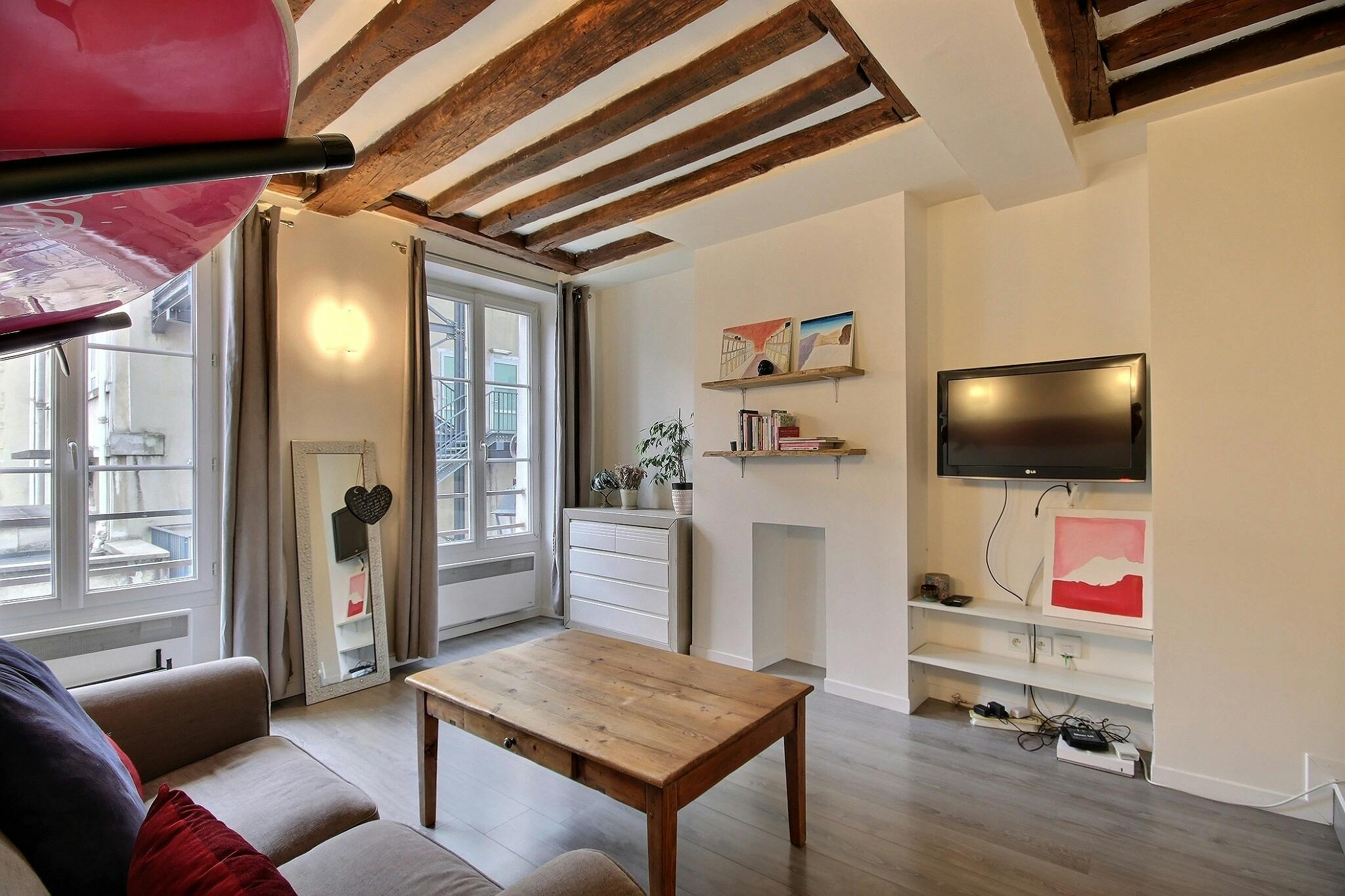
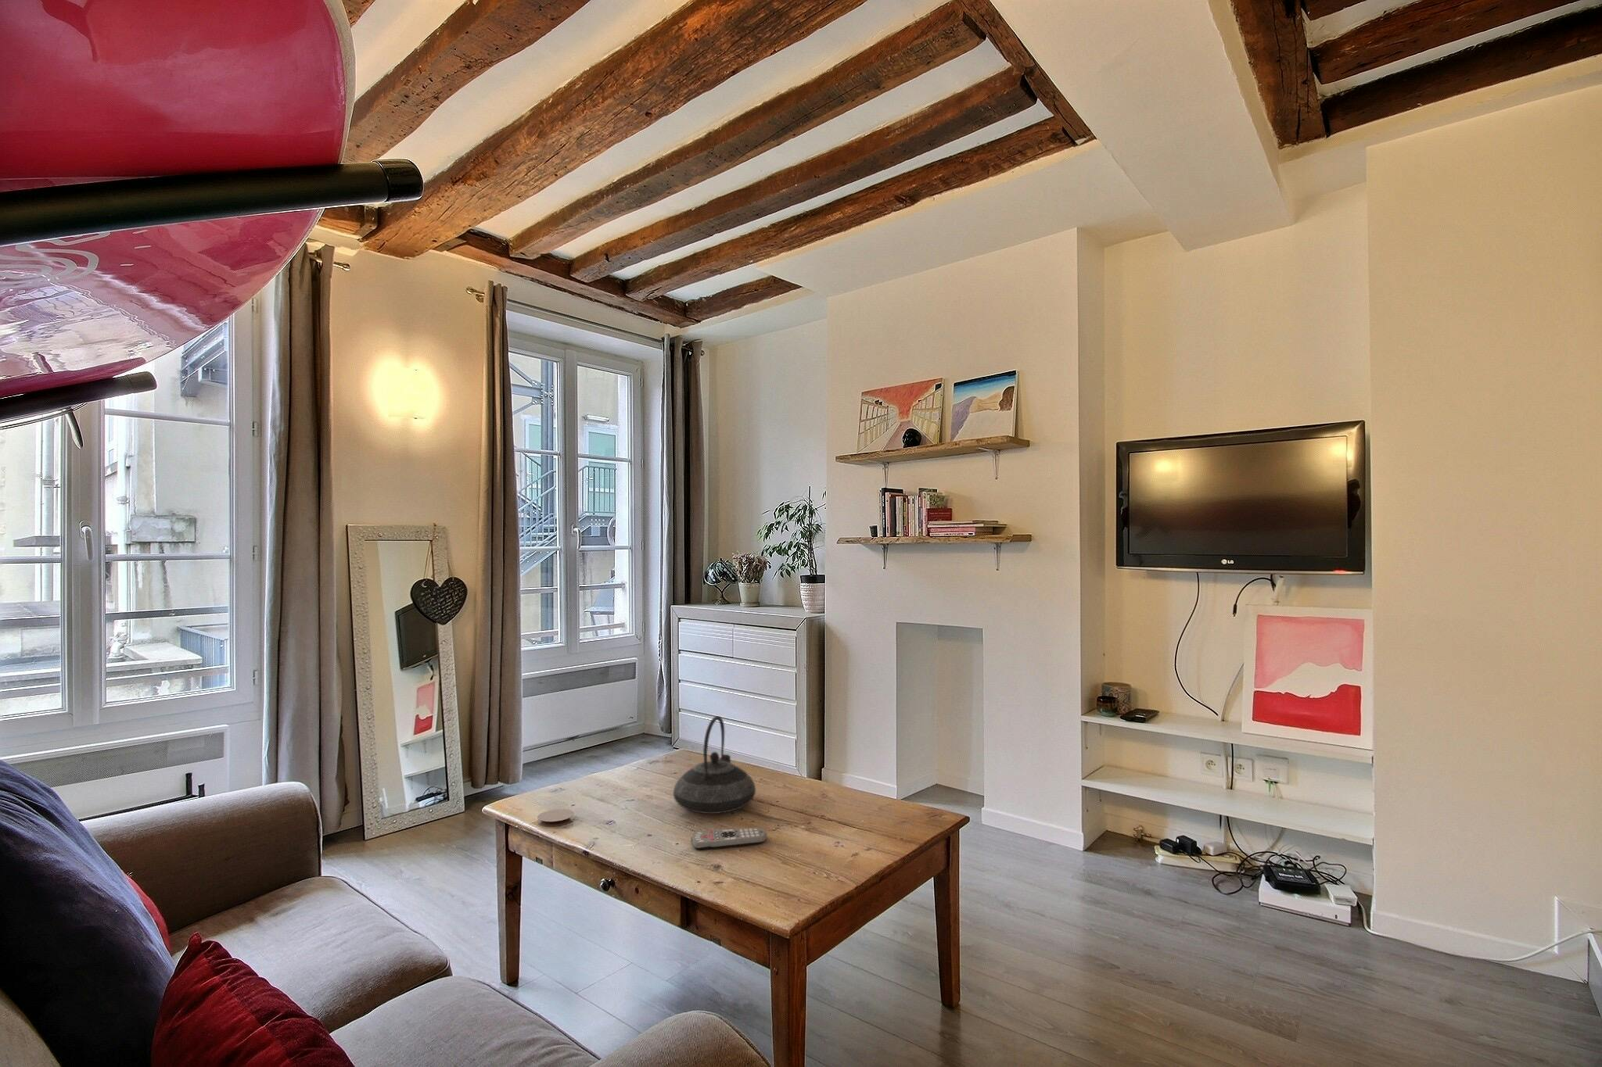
+ remote control (729, 838)
+ teapot (716, 760)
+ coaster (555, 817)
